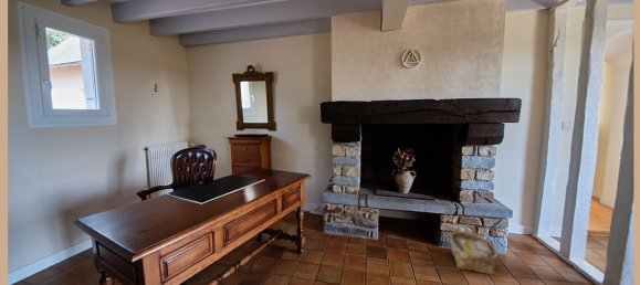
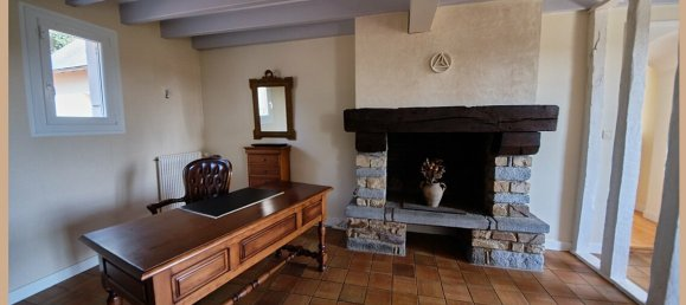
- woven basket (472, 247)
